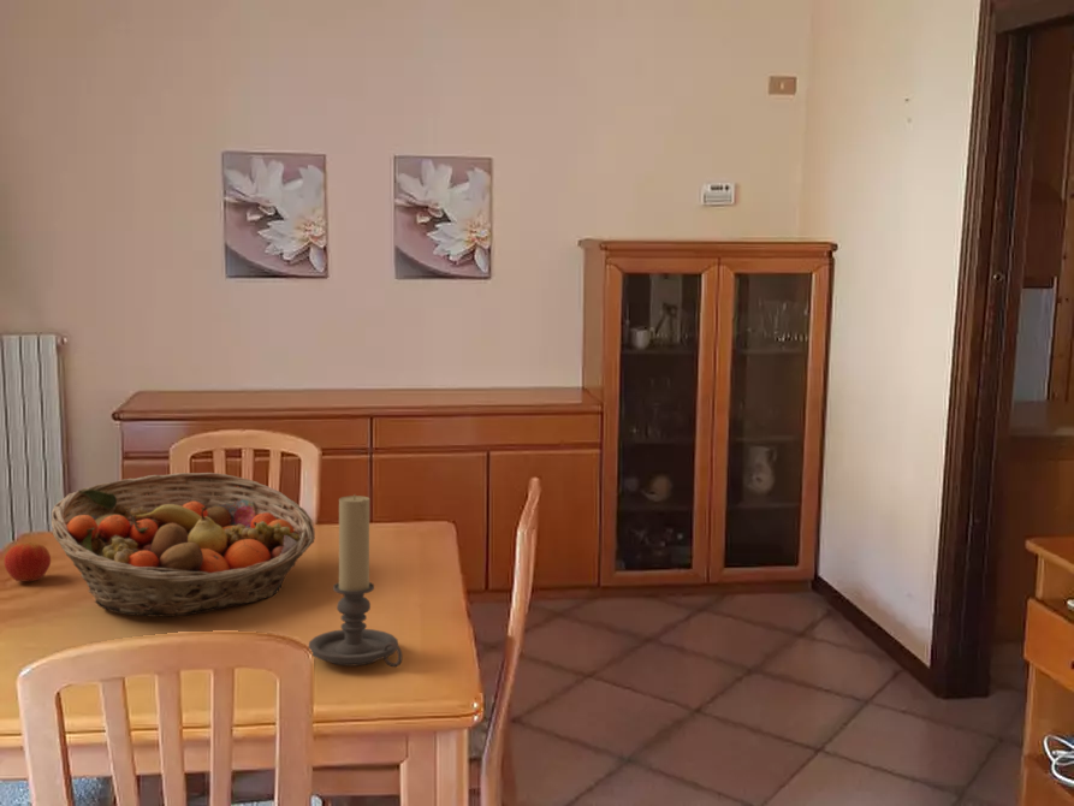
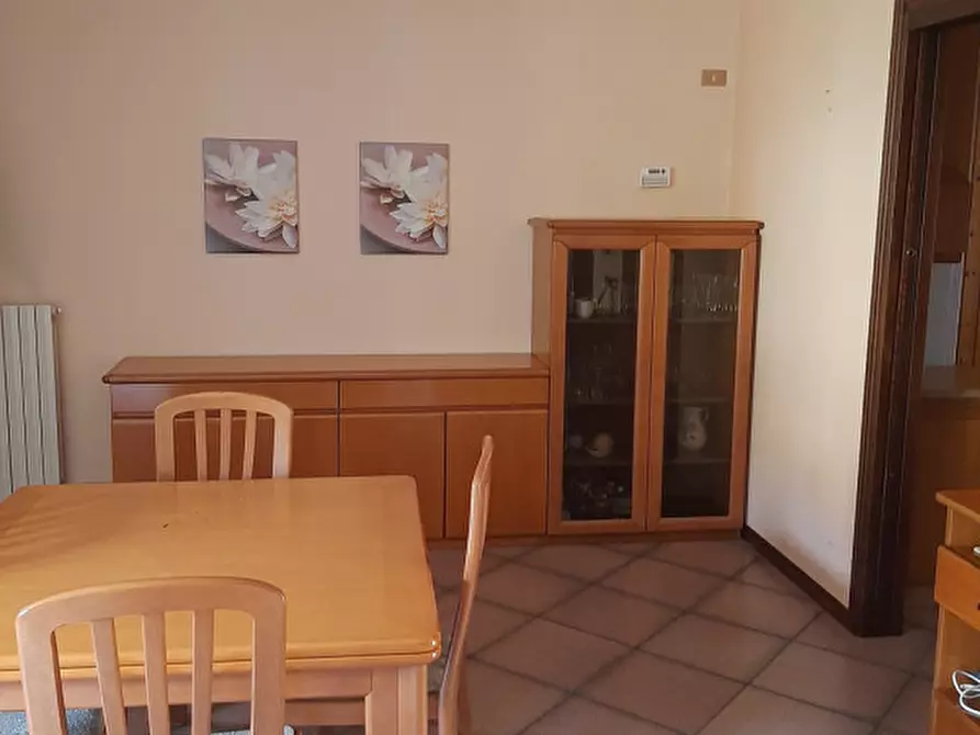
- fruit basket (186, 540)
- candle holder (360, 577)
- apple (28, 561)
